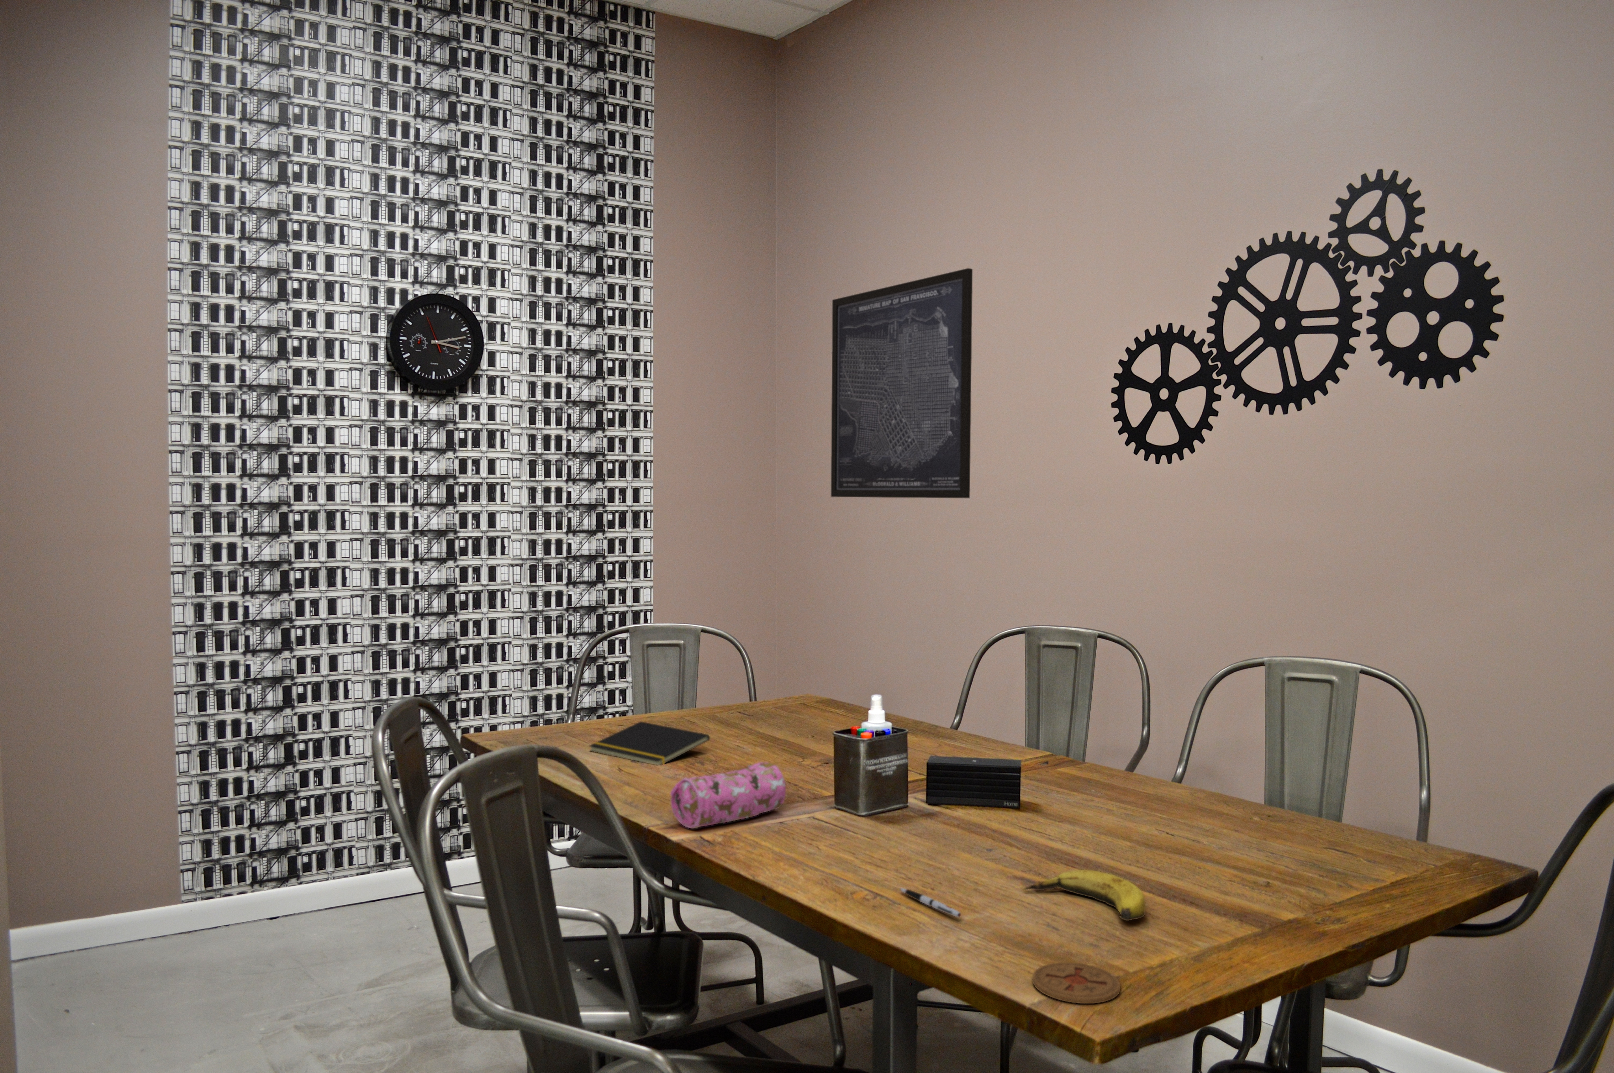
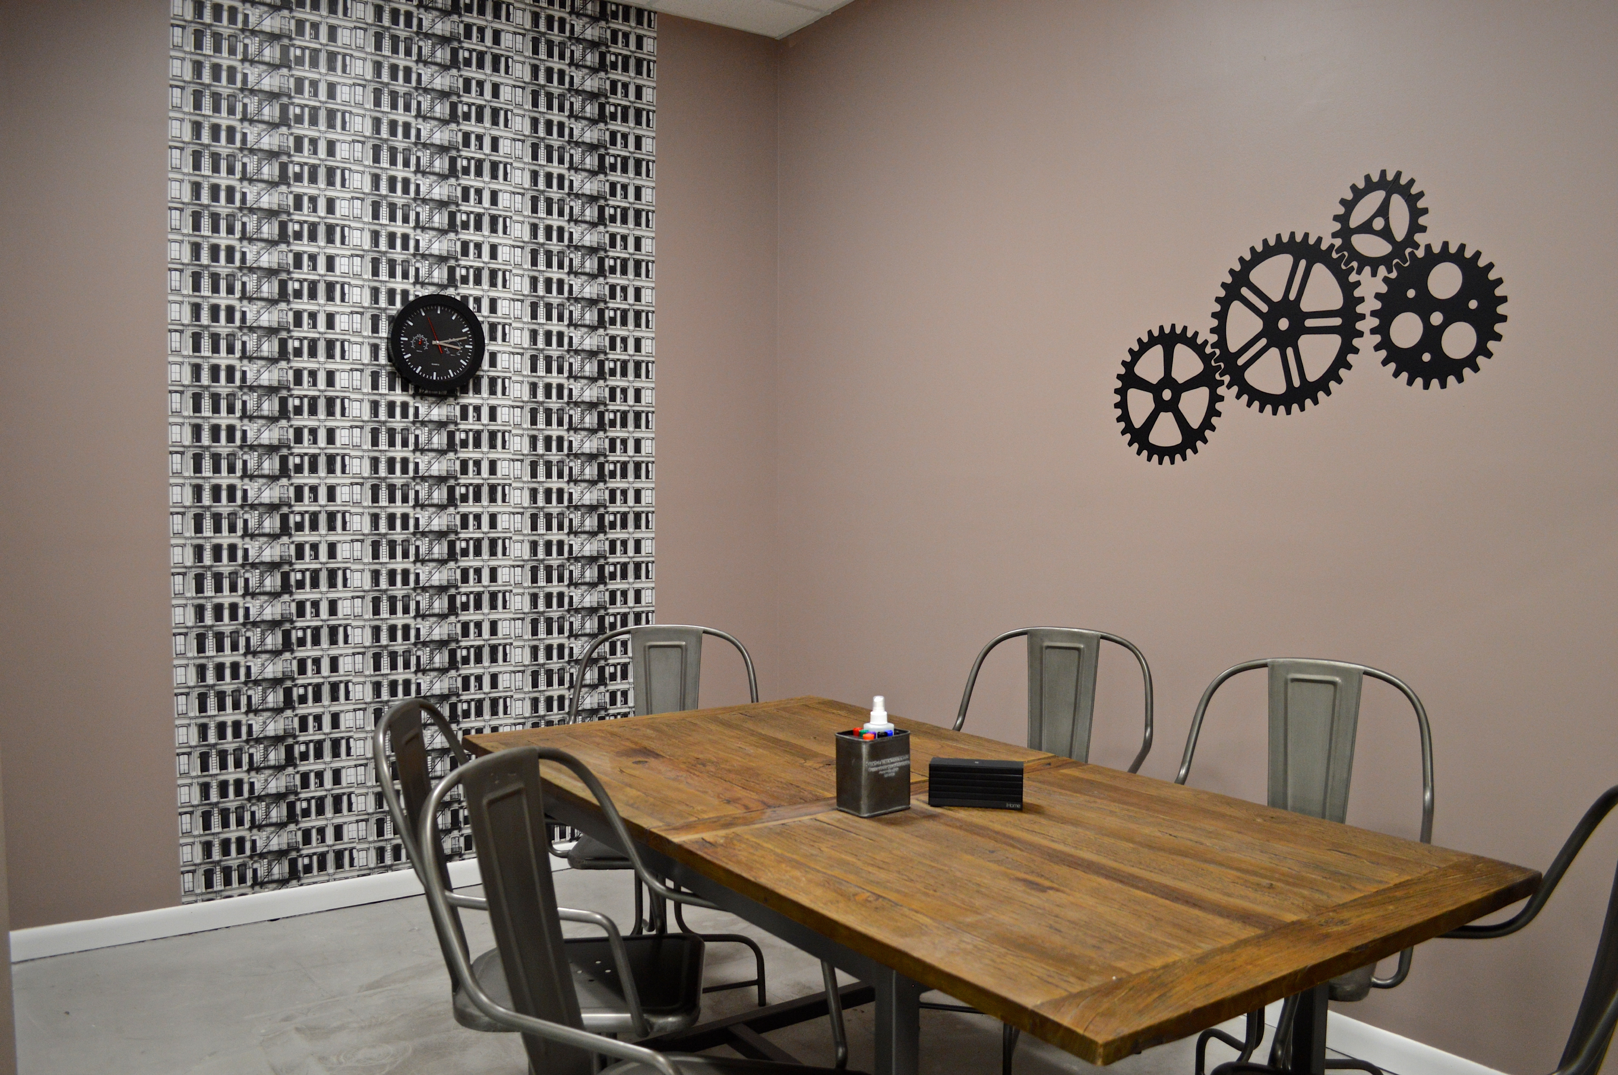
- notepad (649, 742)
- pen (928, 902)
- pencil case (729, 794)
- coaster (1075, 982)
- banana (1093, 890)
- wall art (896, 392)
